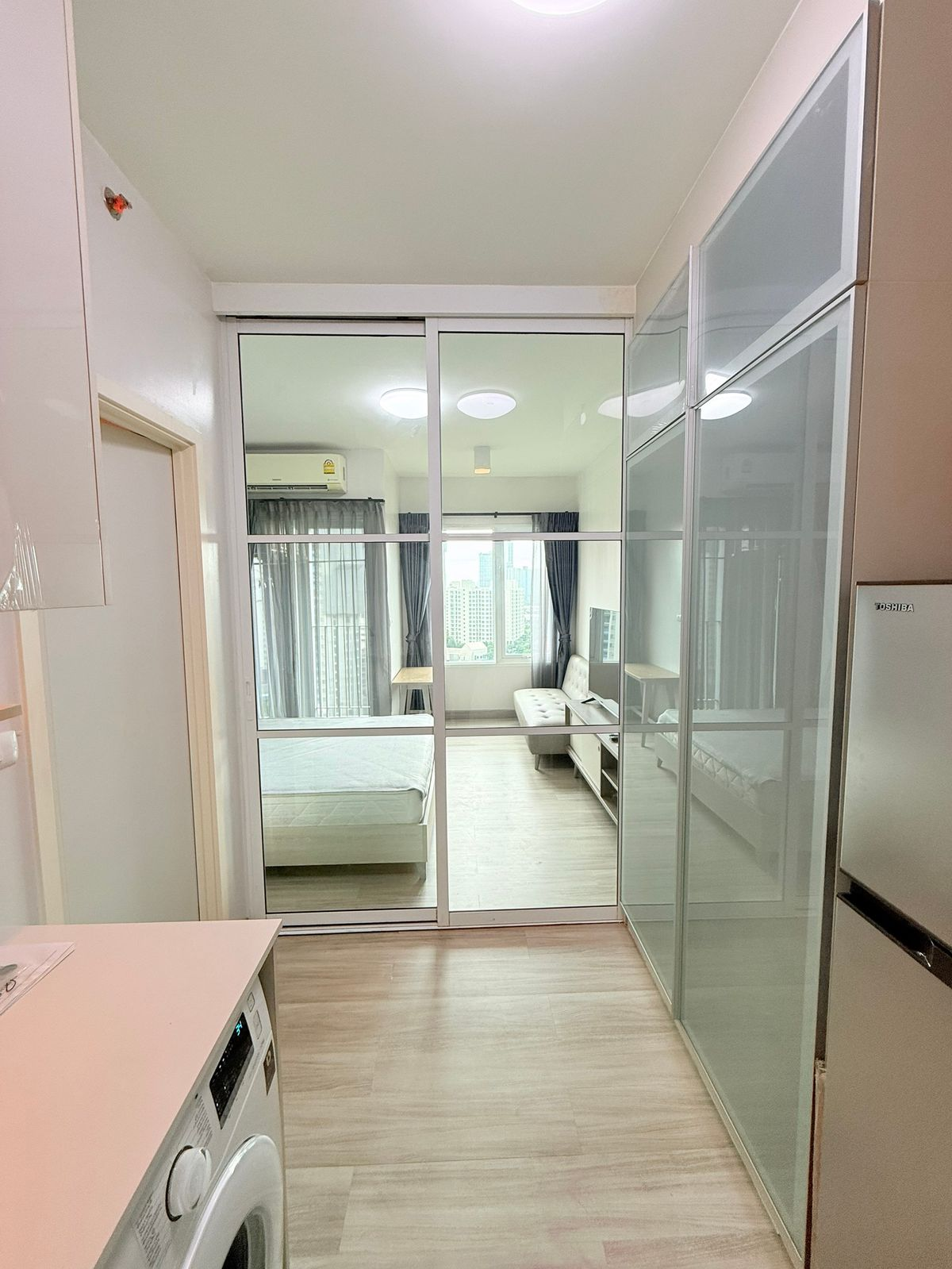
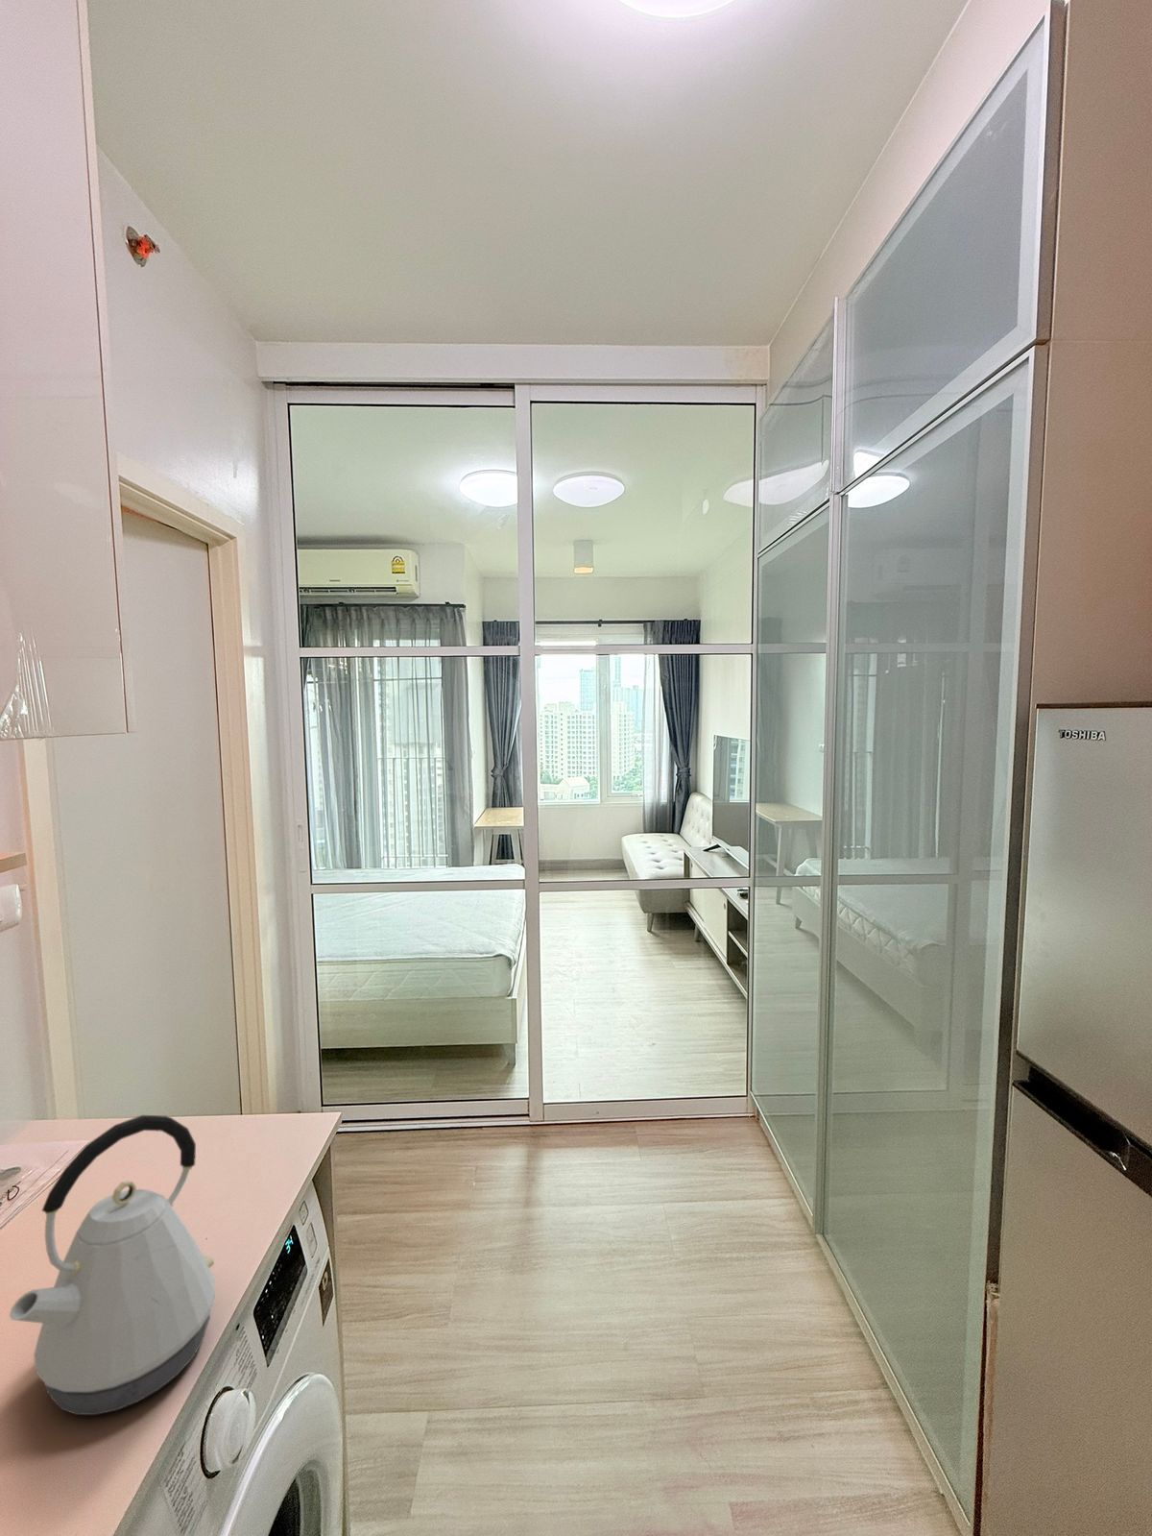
+ kettle (119, 1246)
